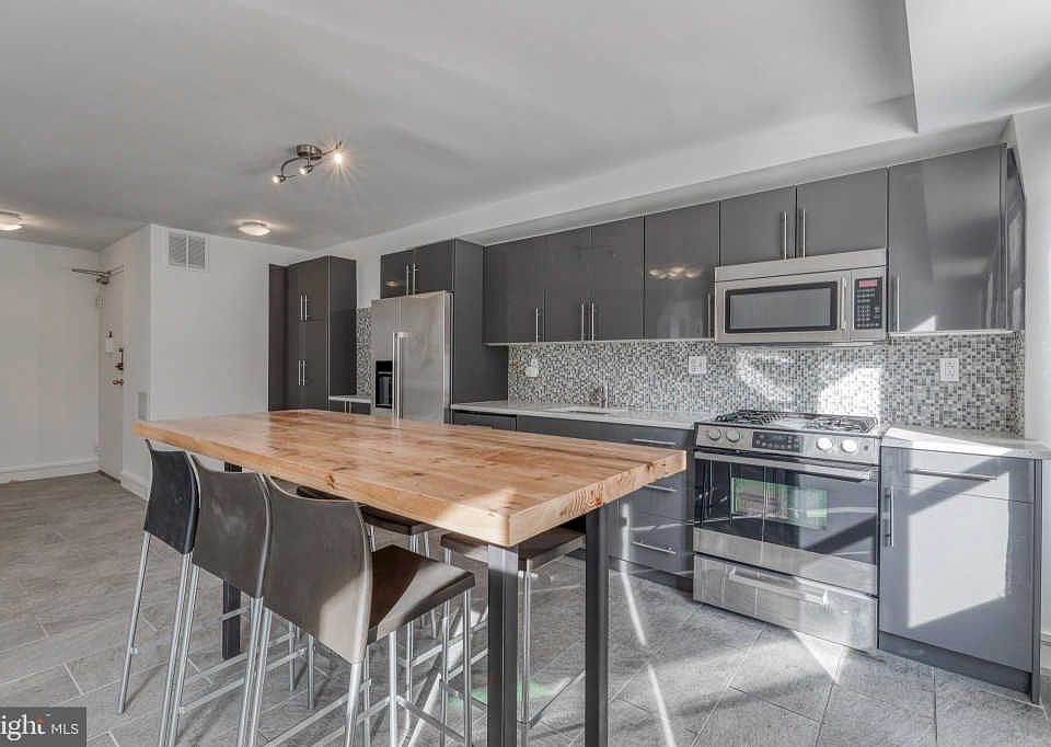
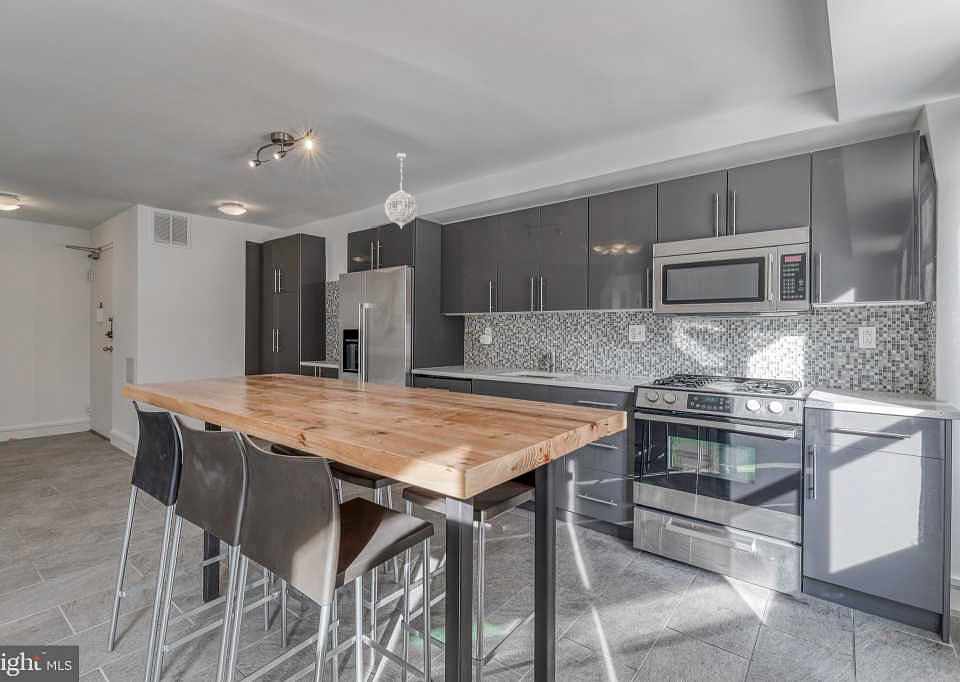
+ pendant light (401, 192)
